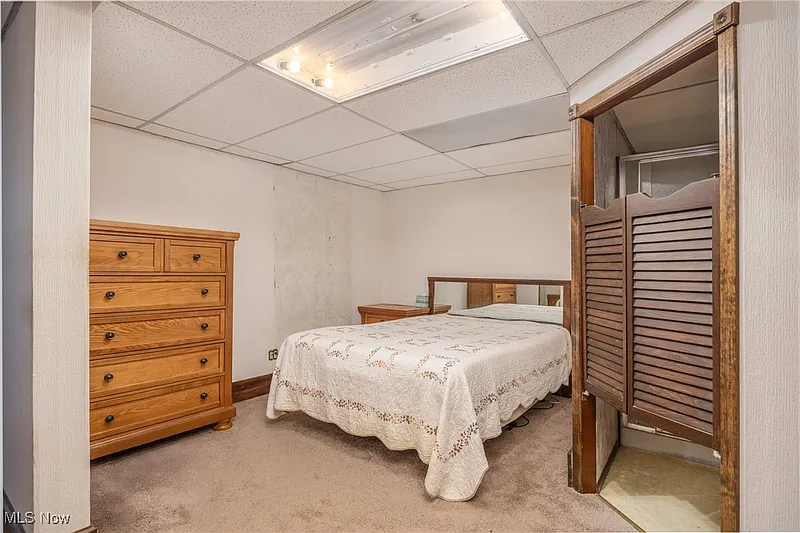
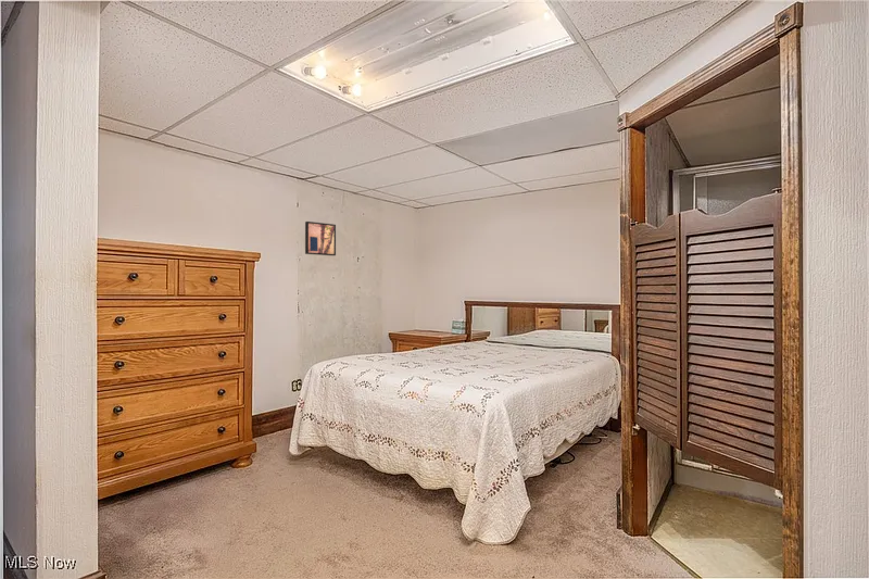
+ wall art (320, 239)
